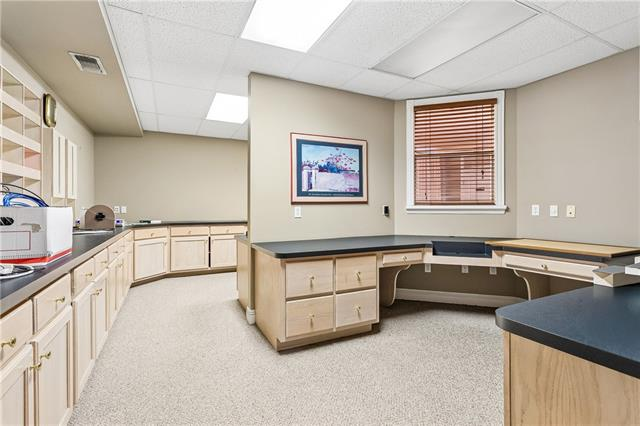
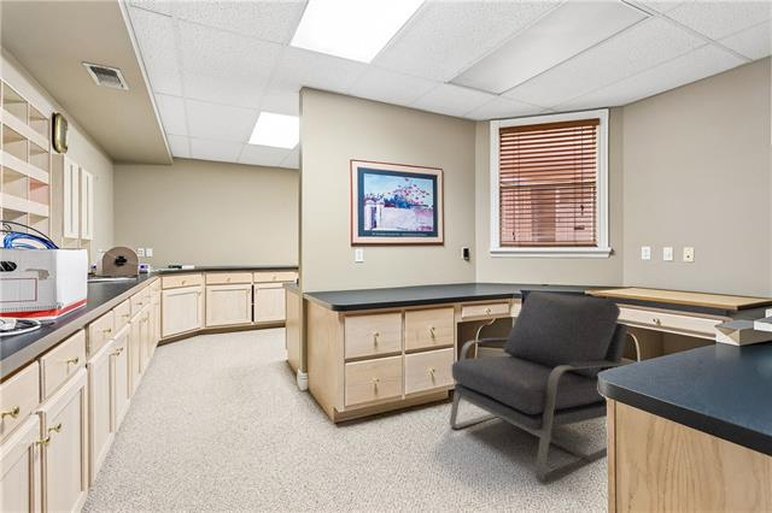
+ chair (537, 365)
